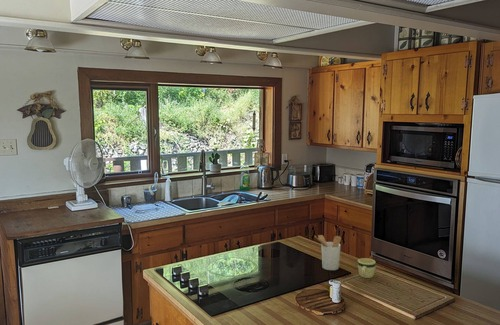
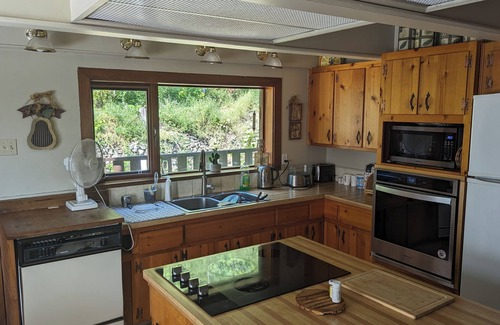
- utensil holder (326, 251)
- mug (365, 269)
